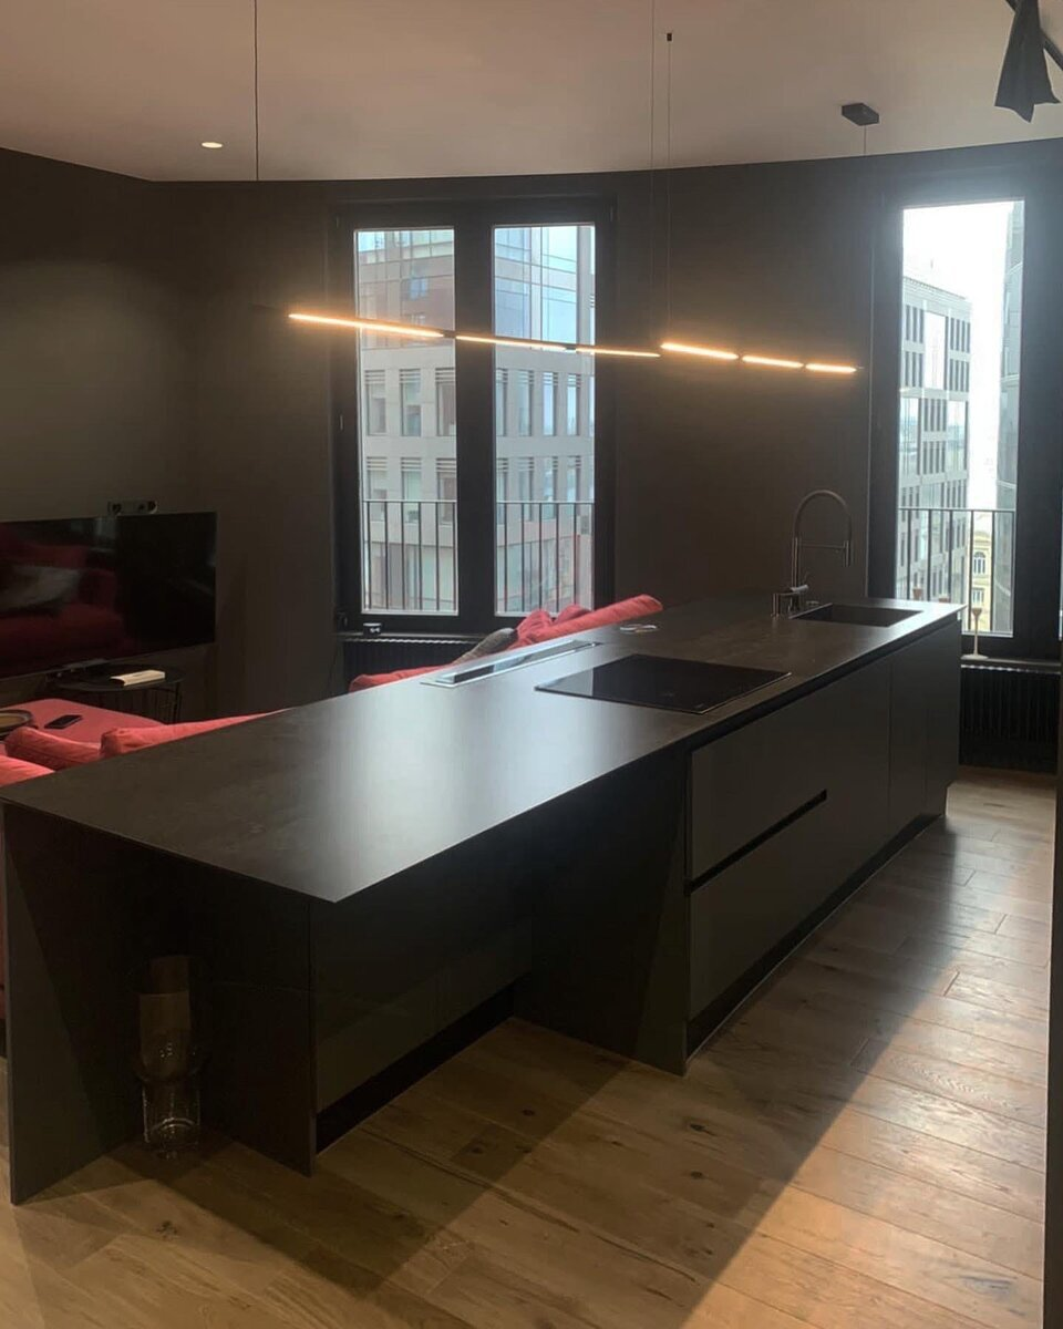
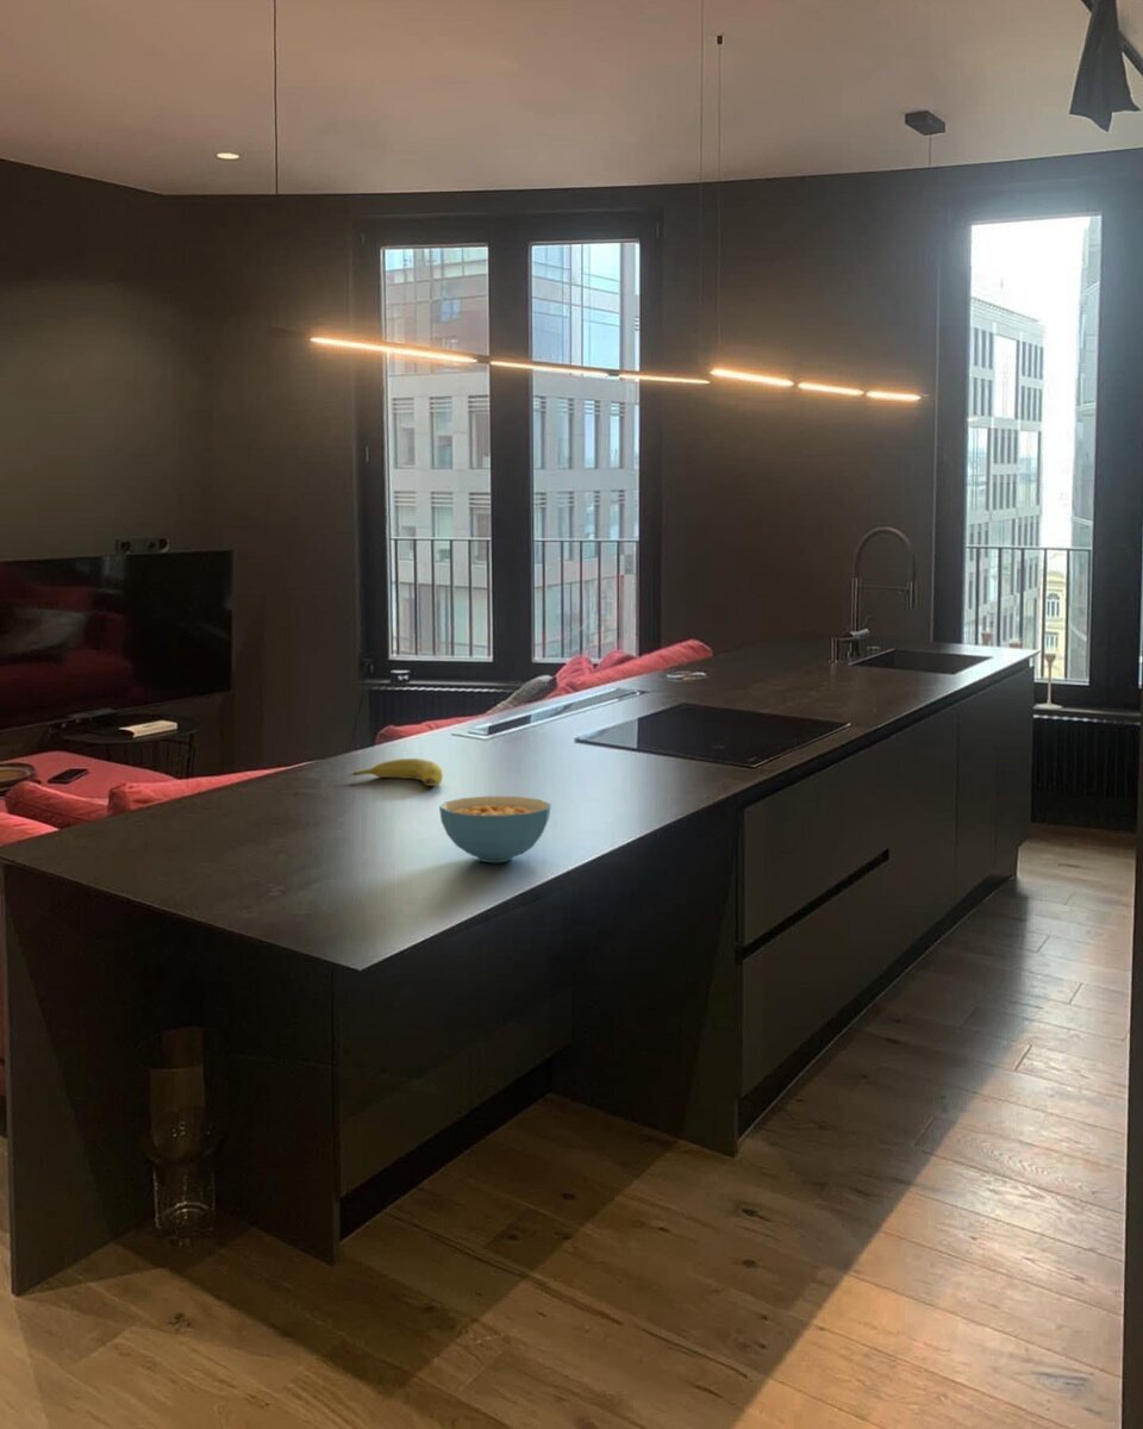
+ cereal bowl (495, 831)
+ fruit (396, 773)
